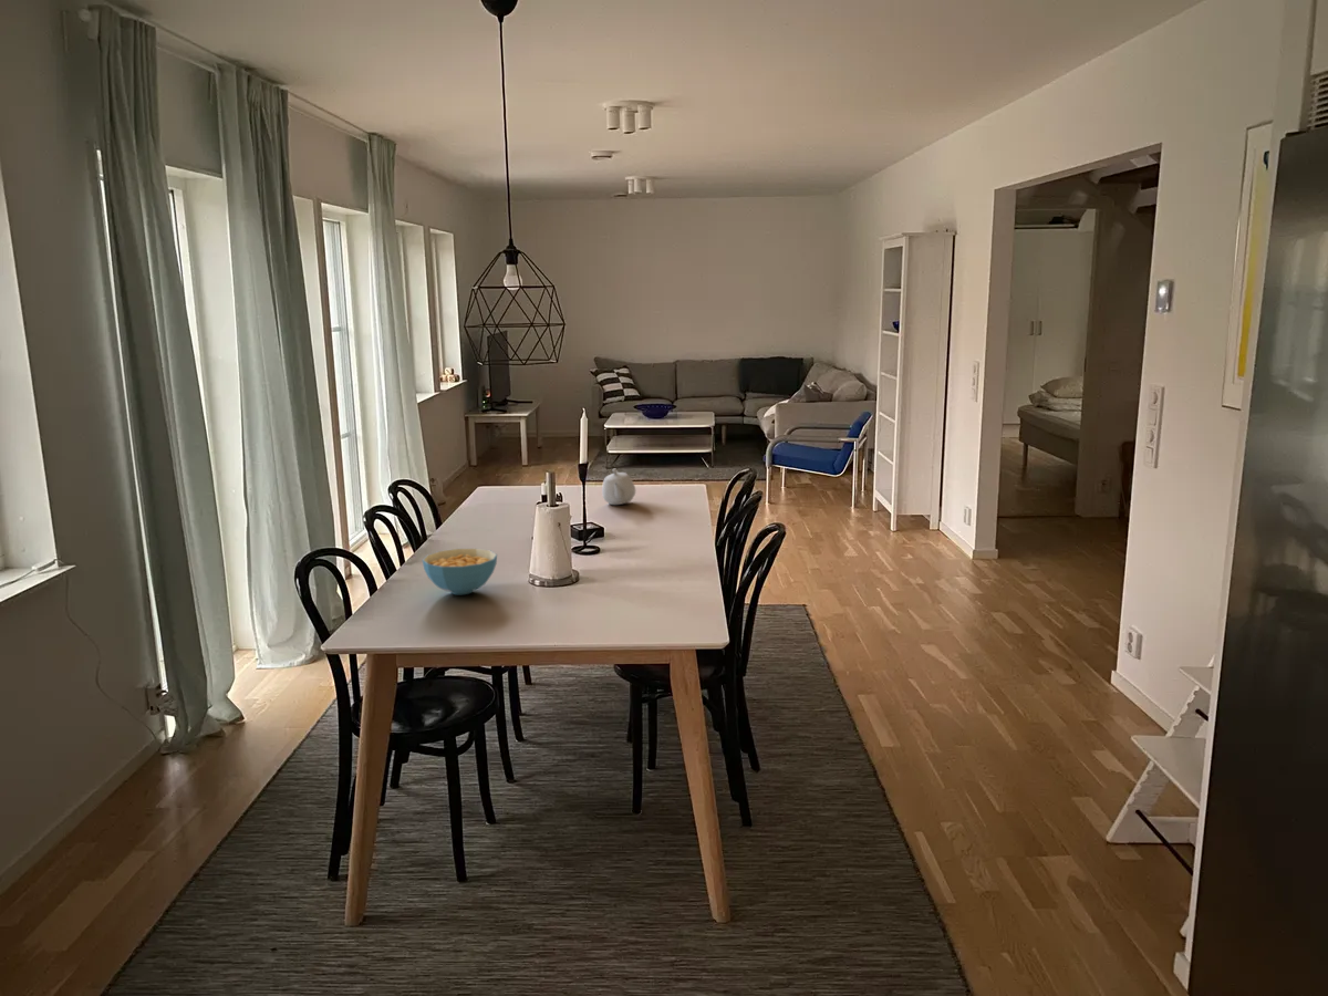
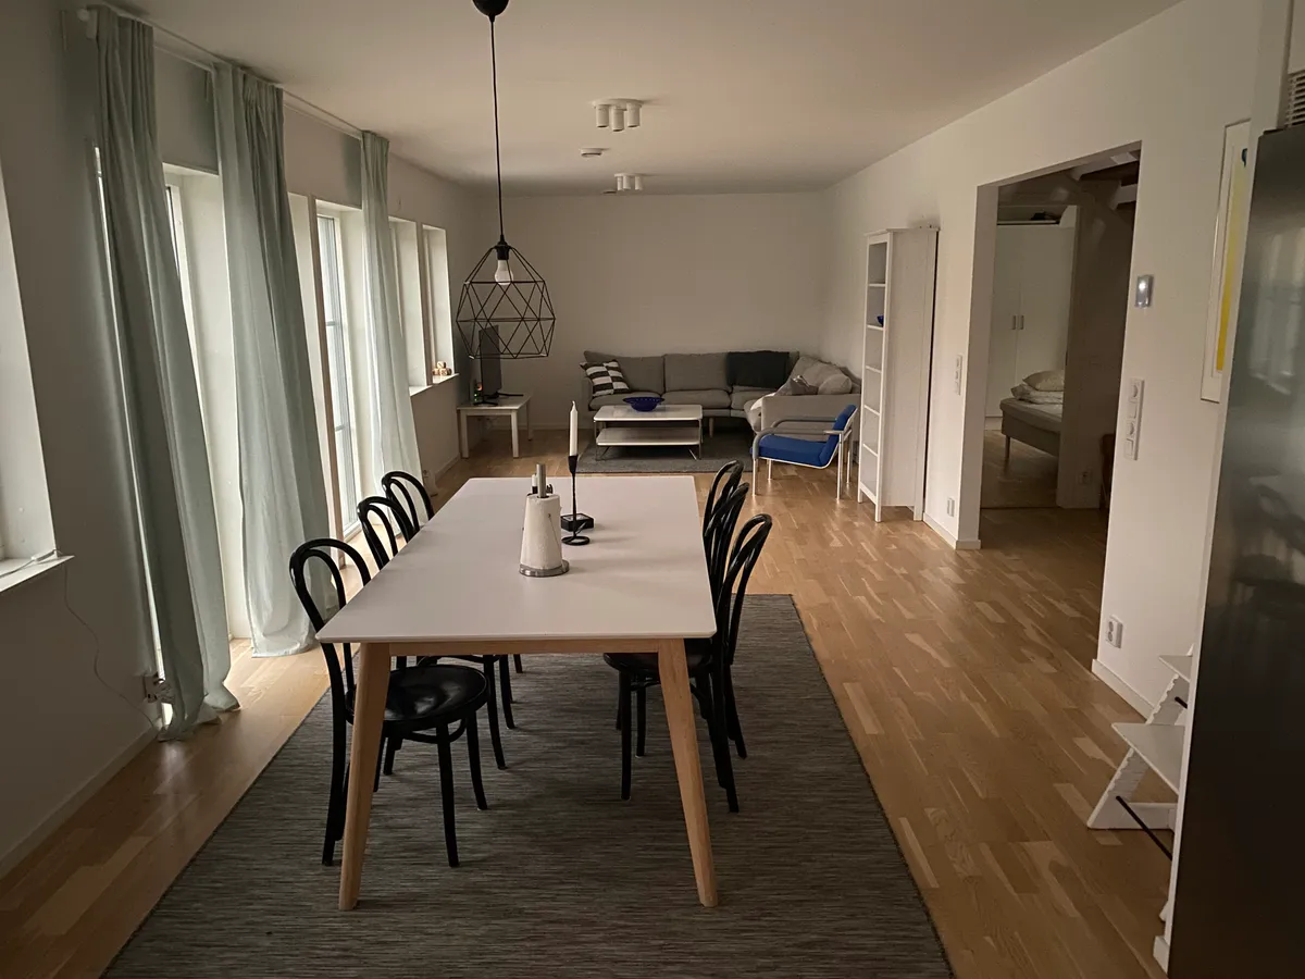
- cereal bowl (460, 574)
- teapot (619, 486)
